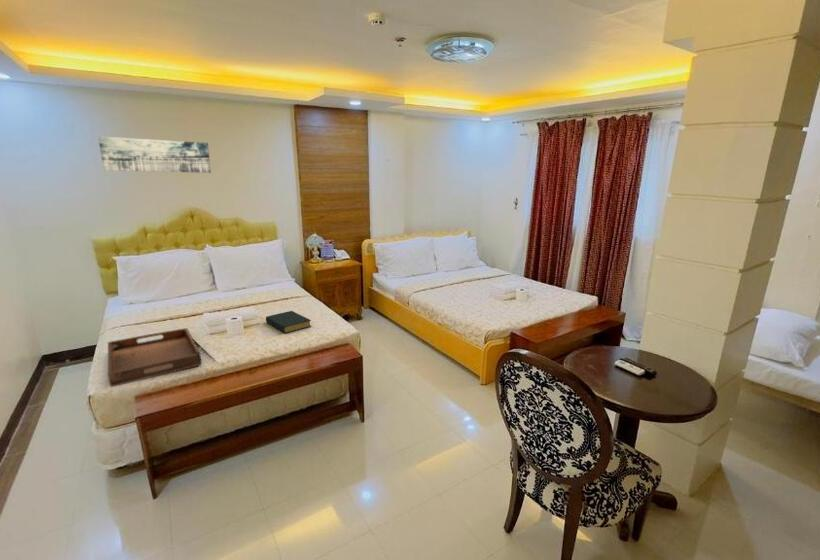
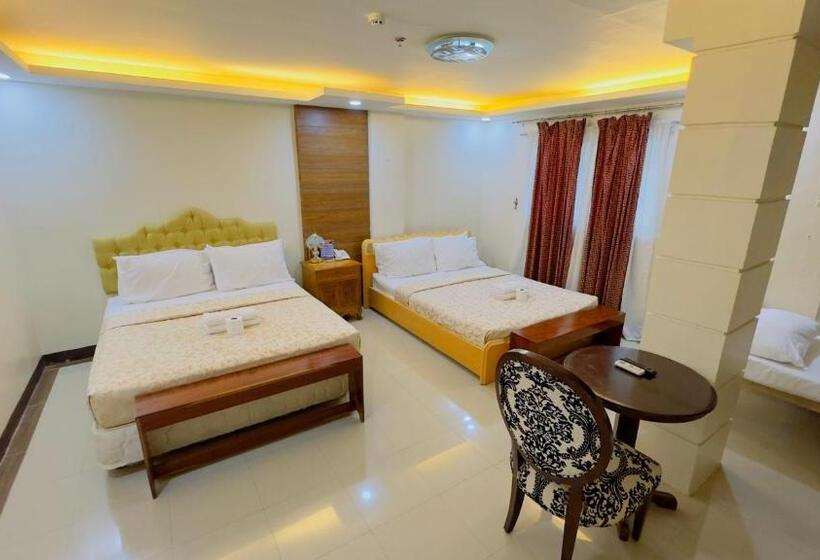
- serving tray (153, 353)
- wall art (158, 156)
- hardback book (288, 321)
